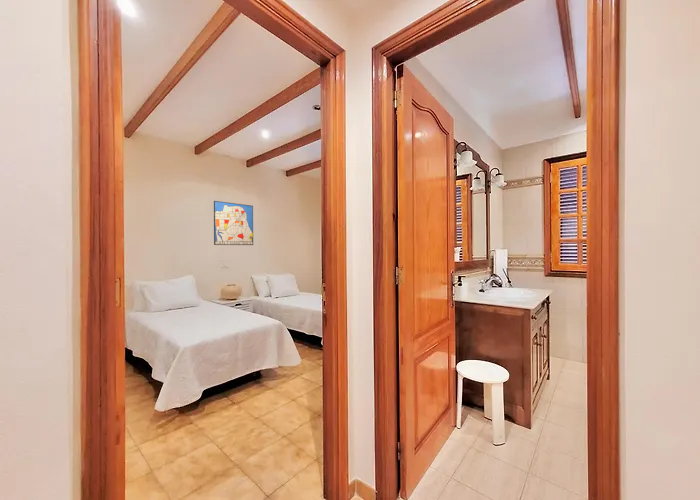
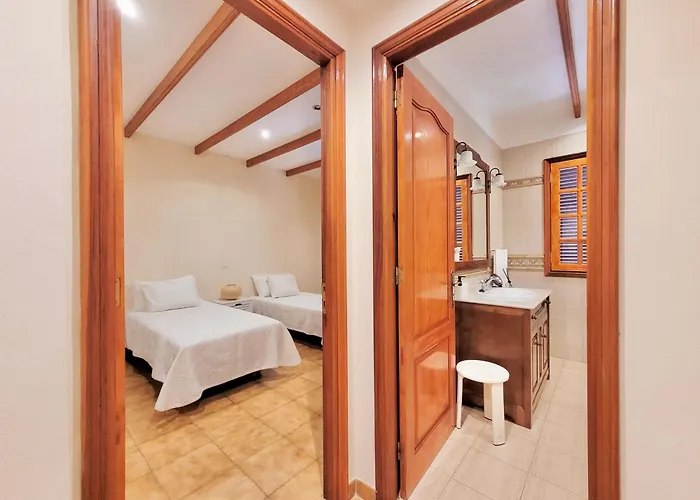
- wall art (234, 224)
